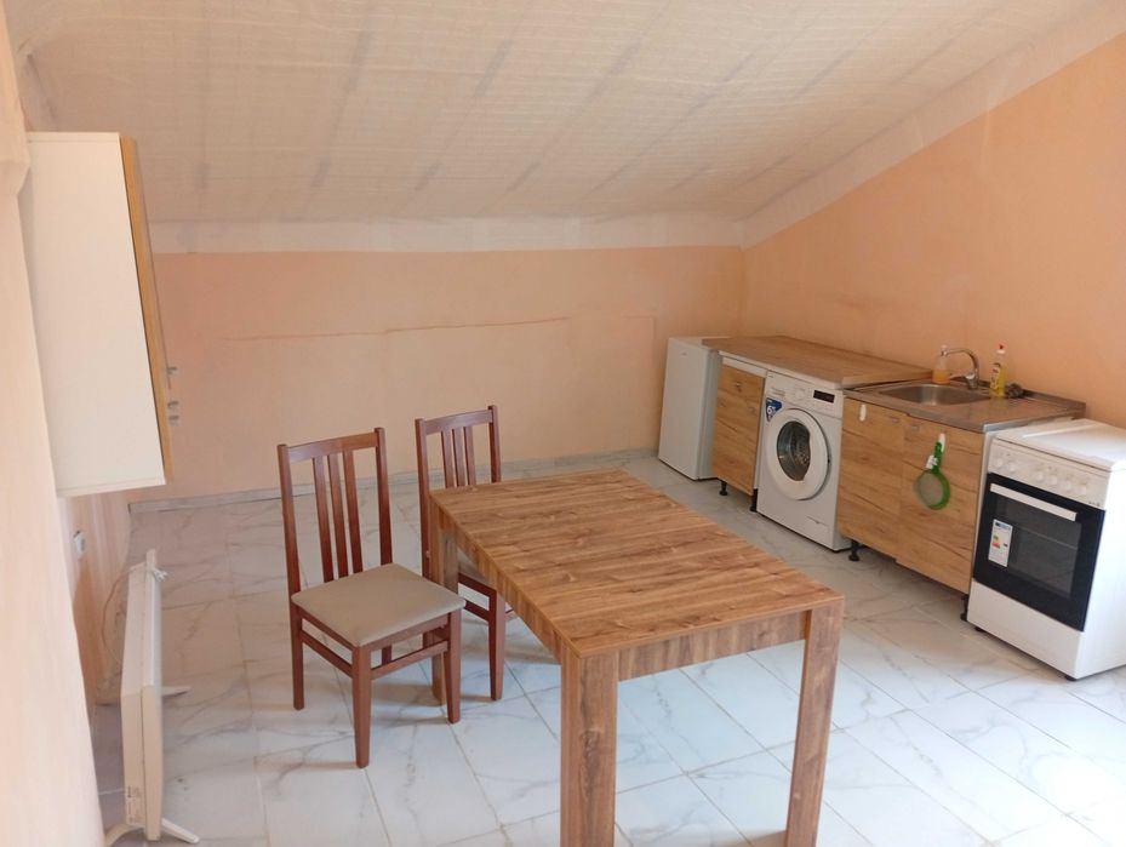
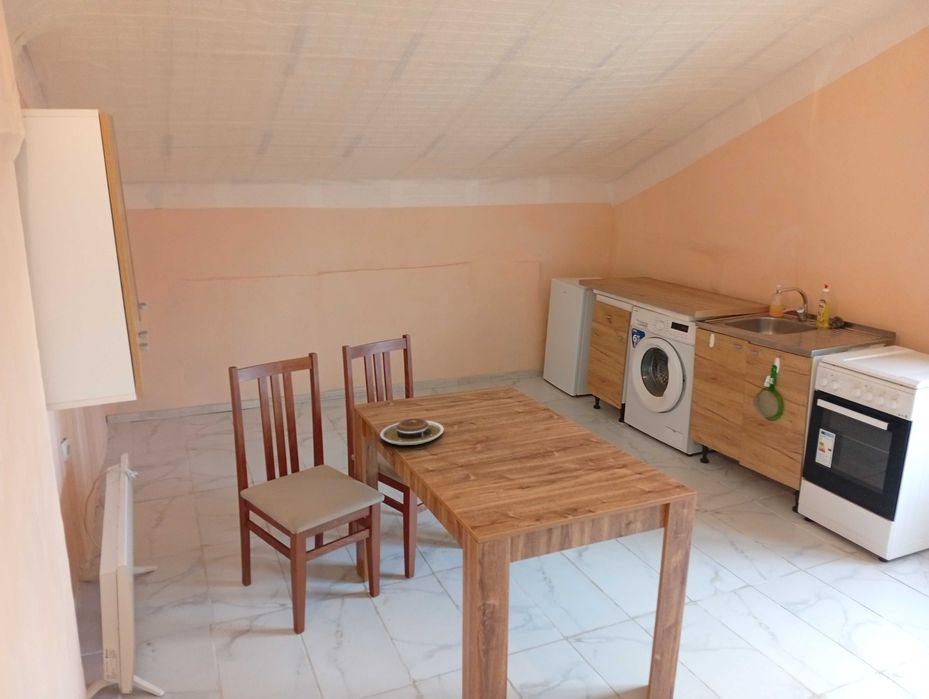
+ plate (412, 429)
